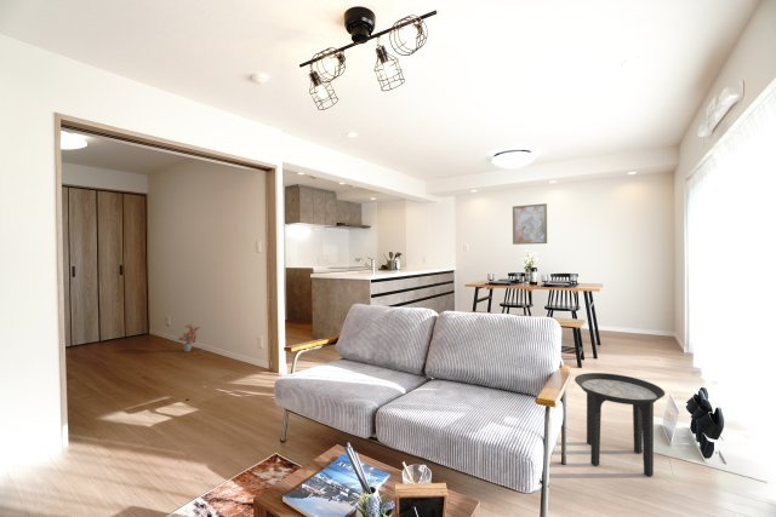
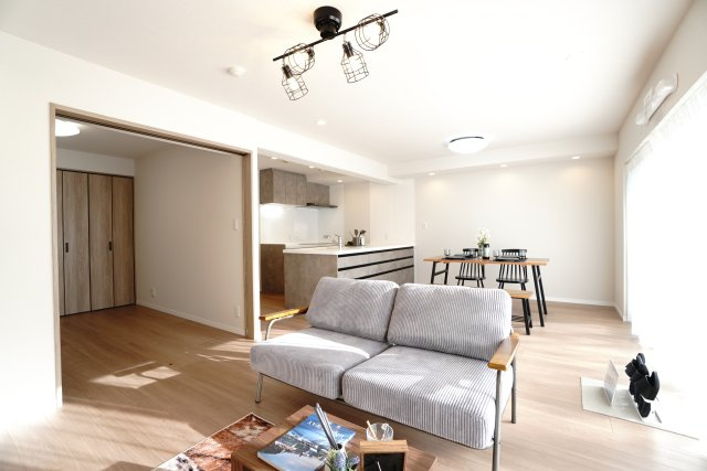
- side table (633, 421)
- wall art (529, 224)
- potted plant (188, 334)
